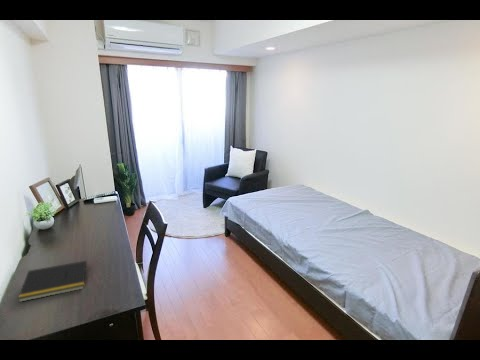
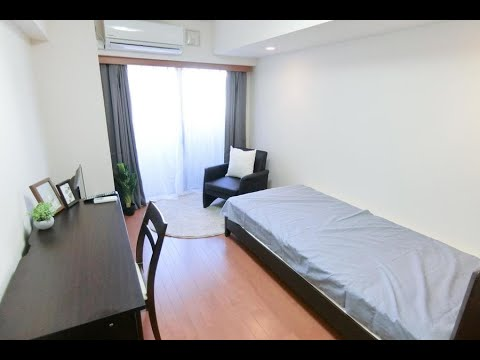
- notepad (55, 279)
